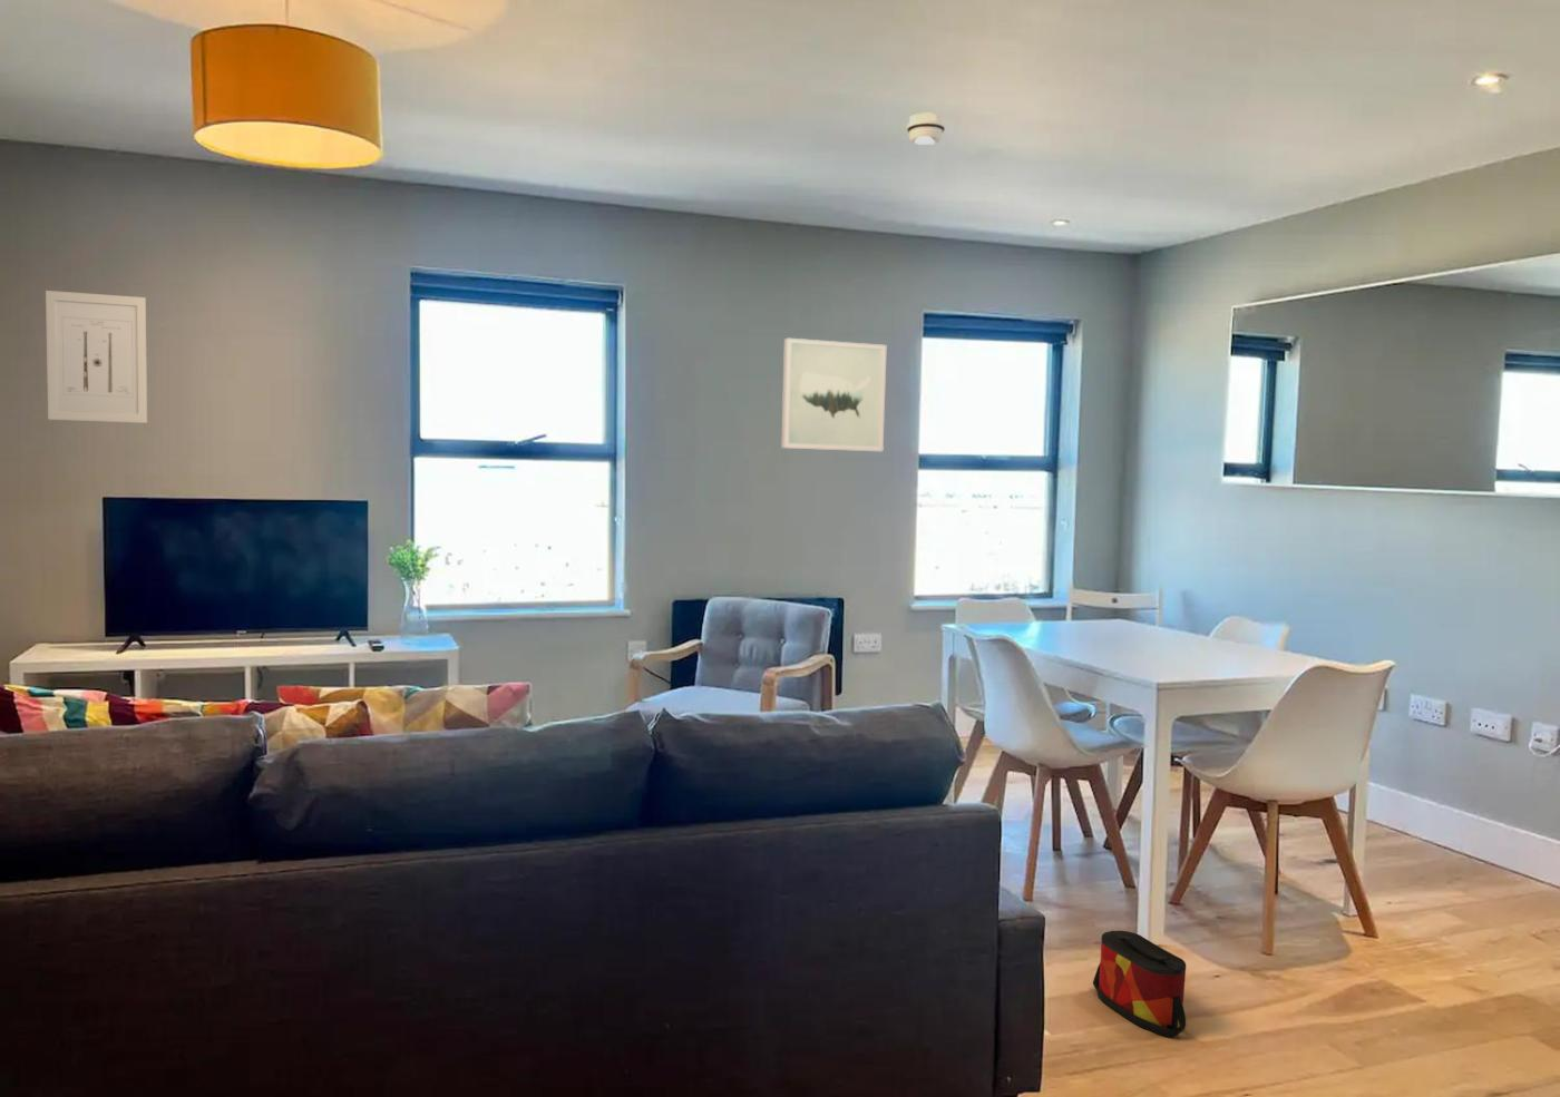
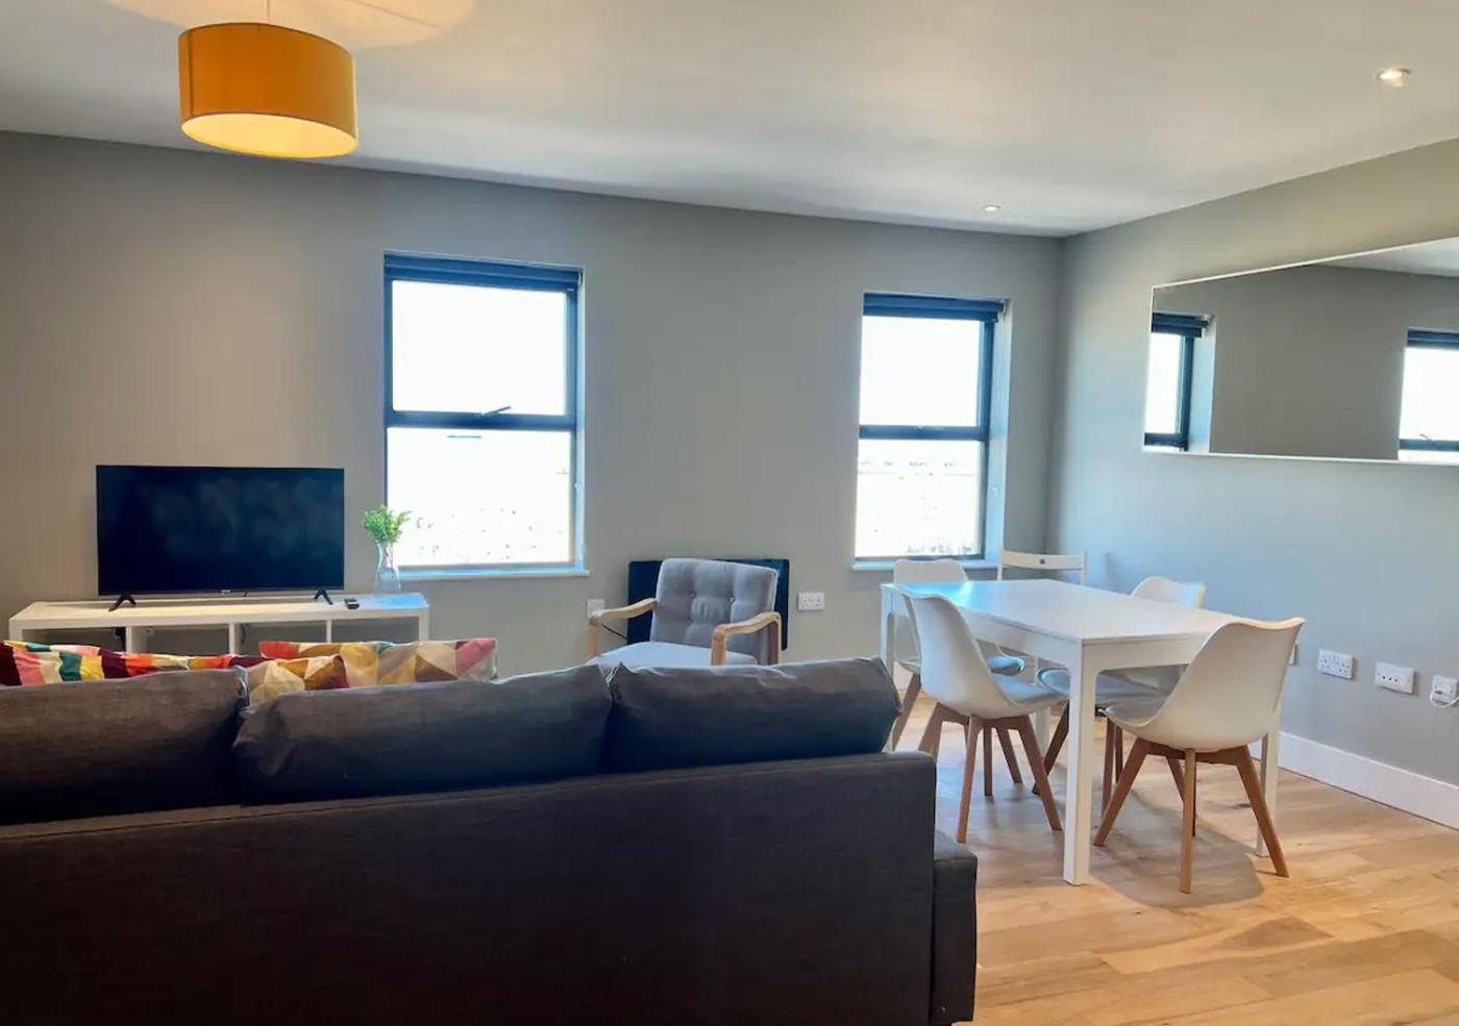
- wall art (97, 357)
- smoke detector (925, 129)
- bag (1141, 978)
- wall art (833, 395)
